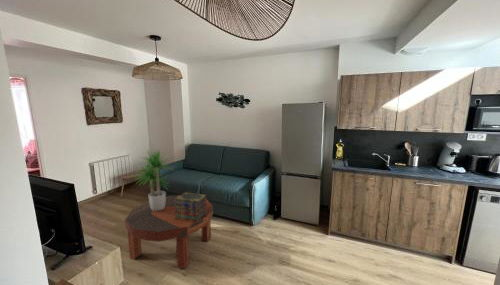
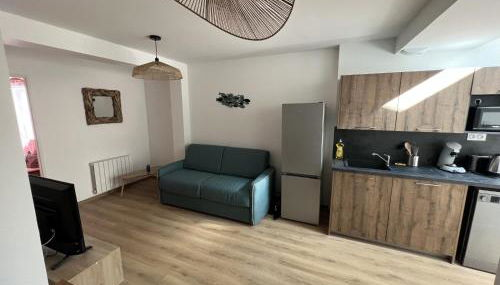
- potted plant (154, 179)
- book stack (191, 206)
- coffee table (173, 228)
